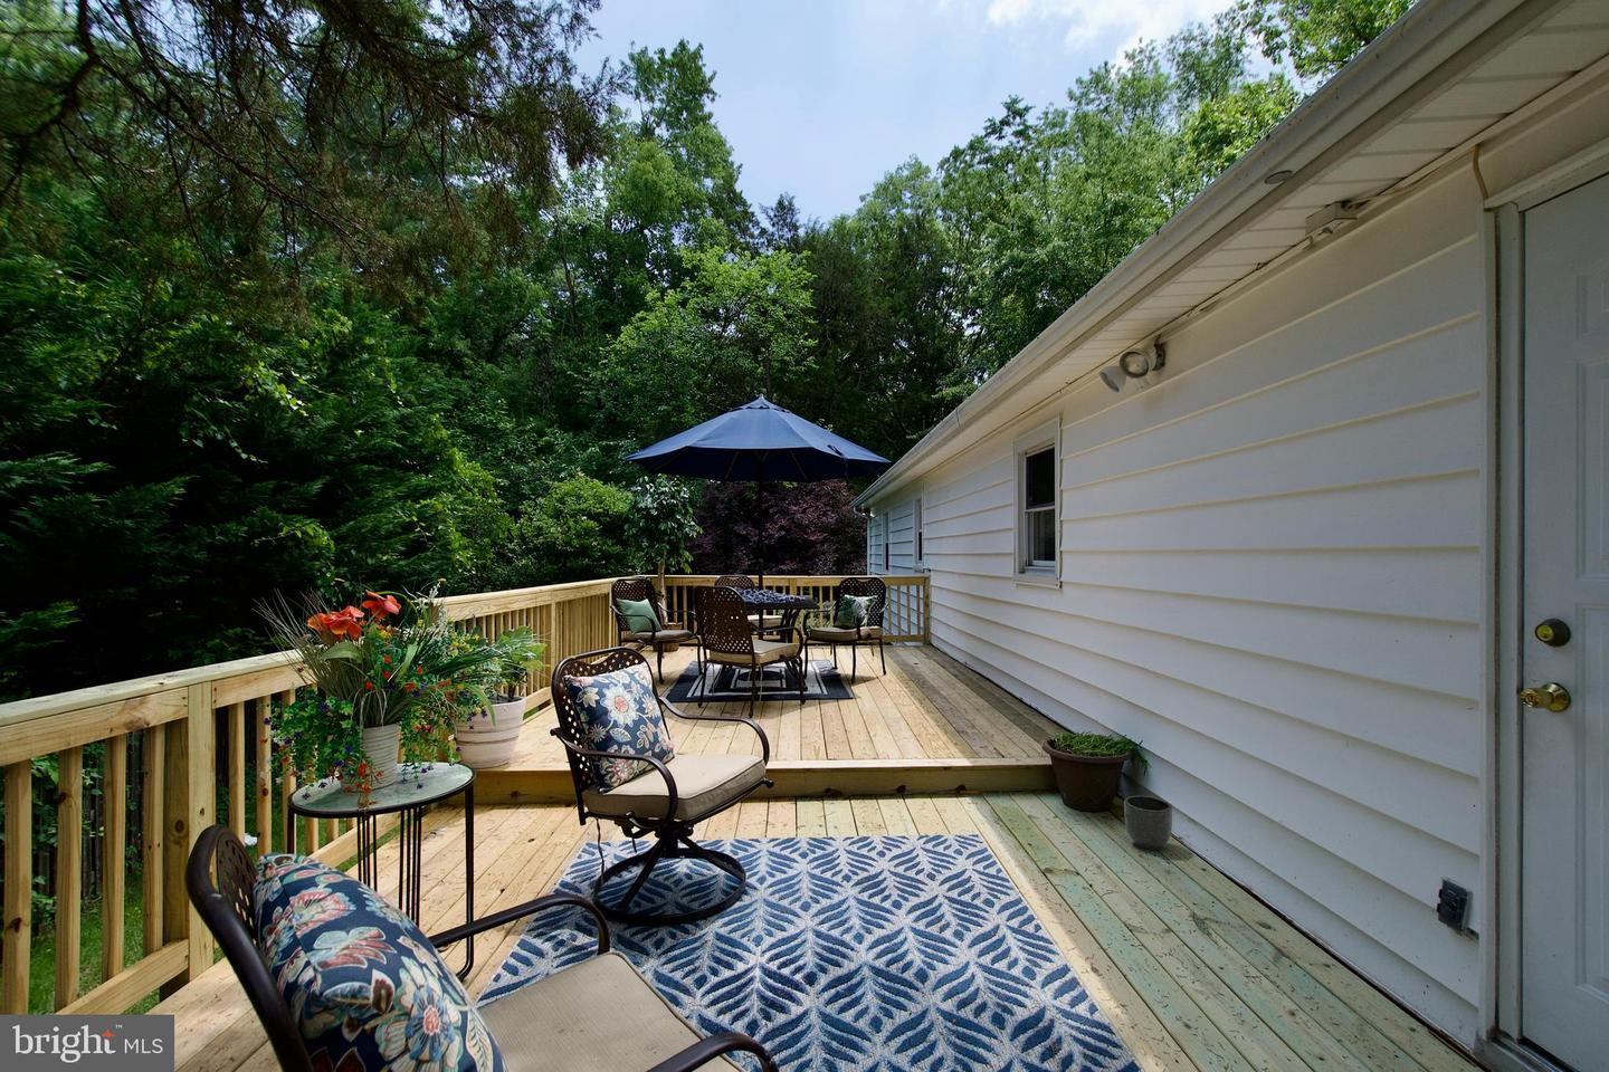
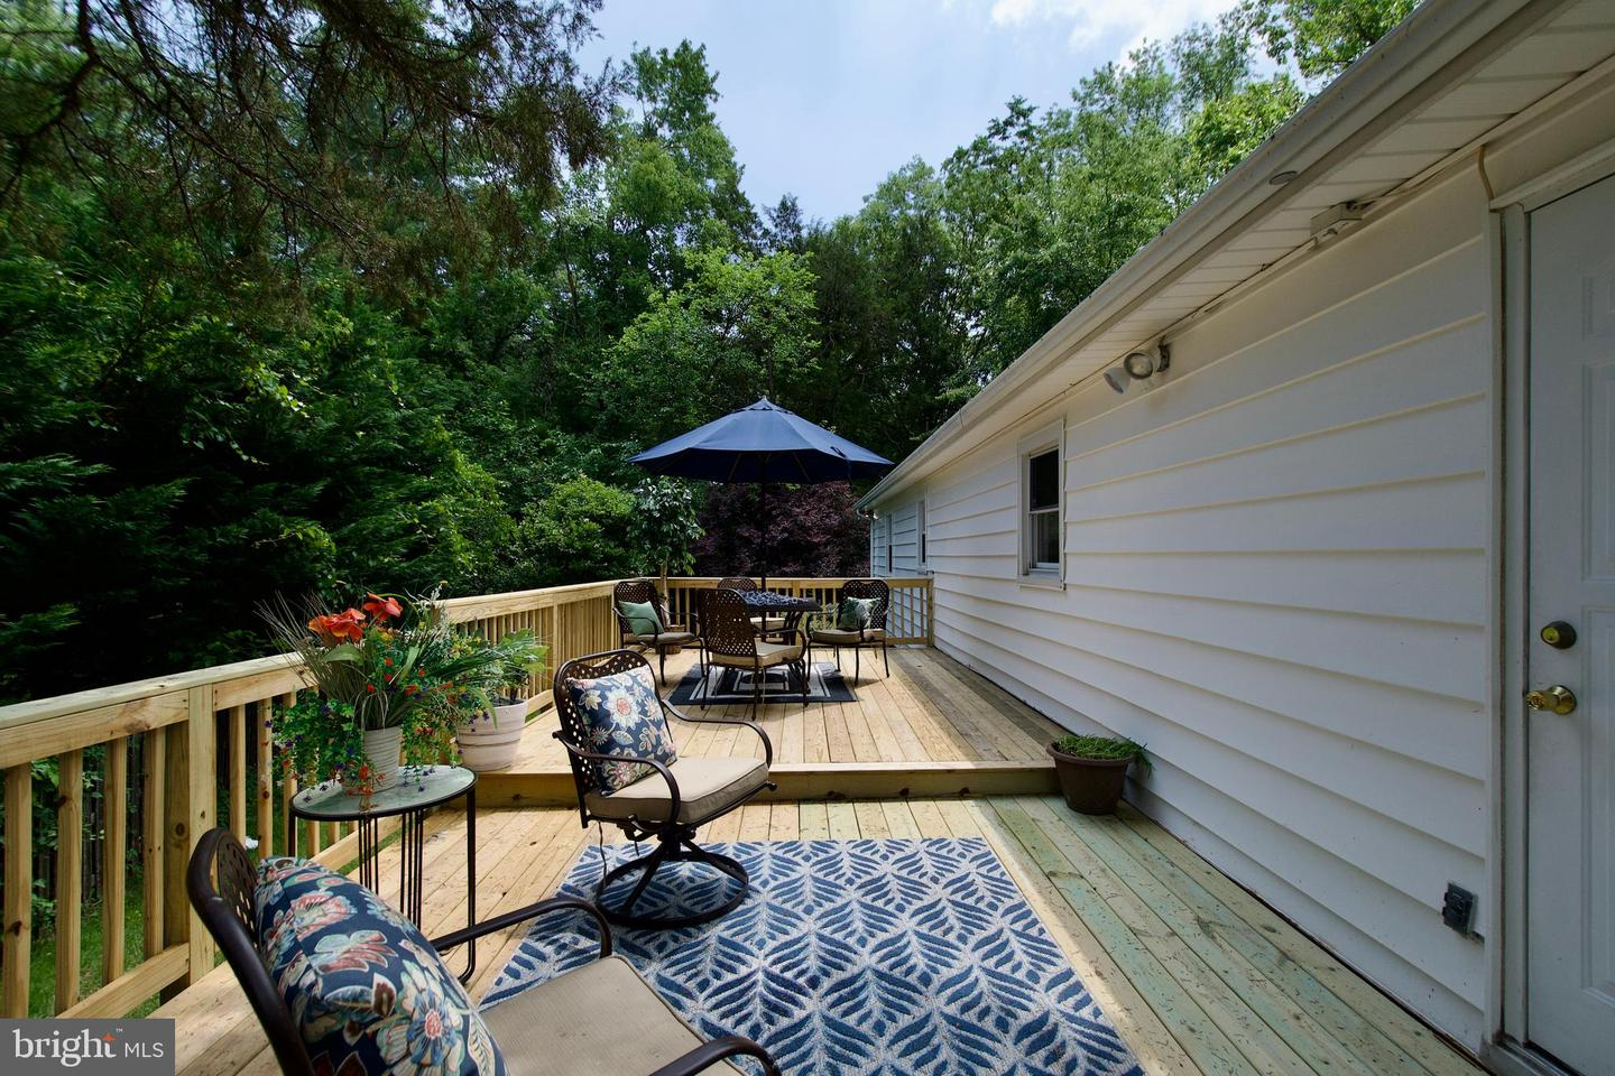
- planter (1148, 824)
